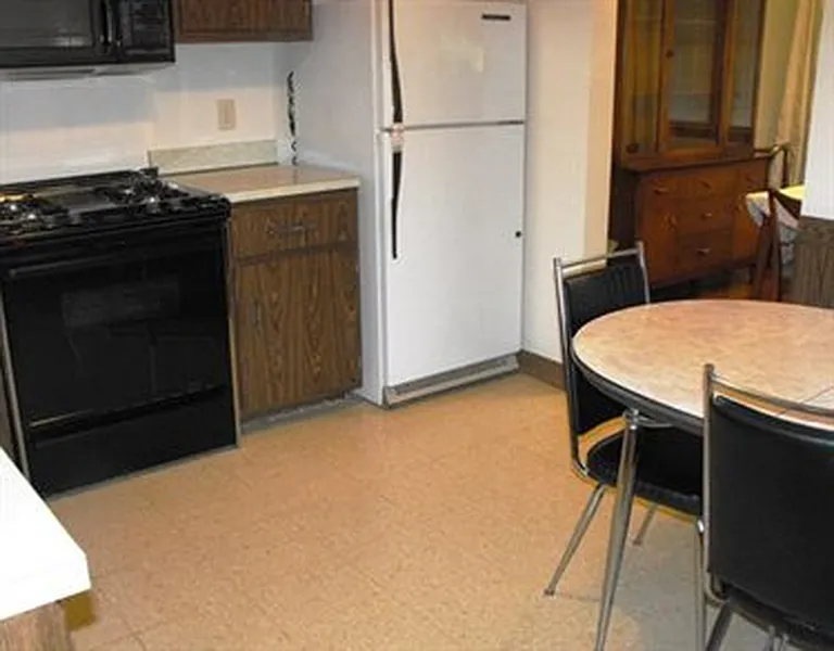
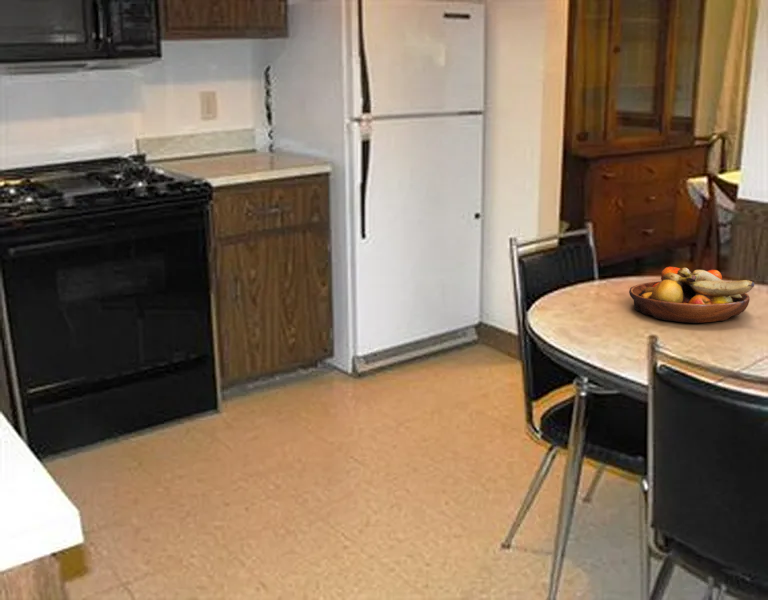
+ fruit bowl (690, 288)
